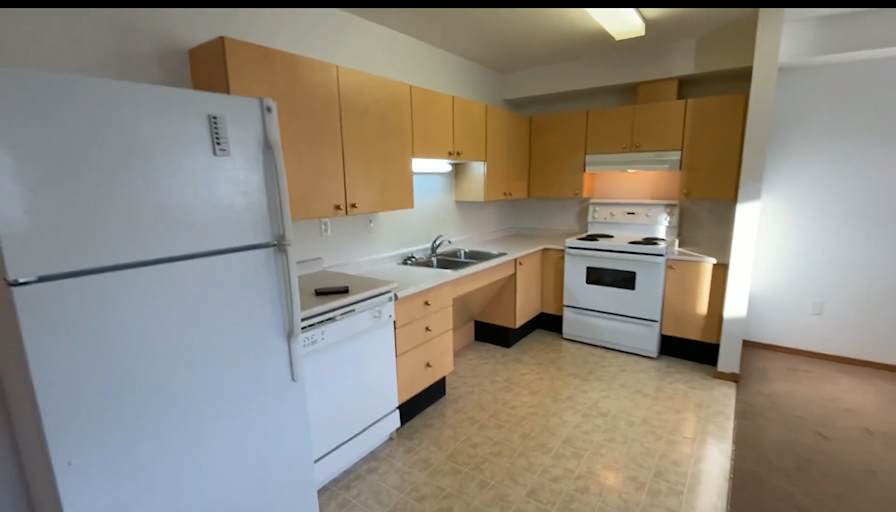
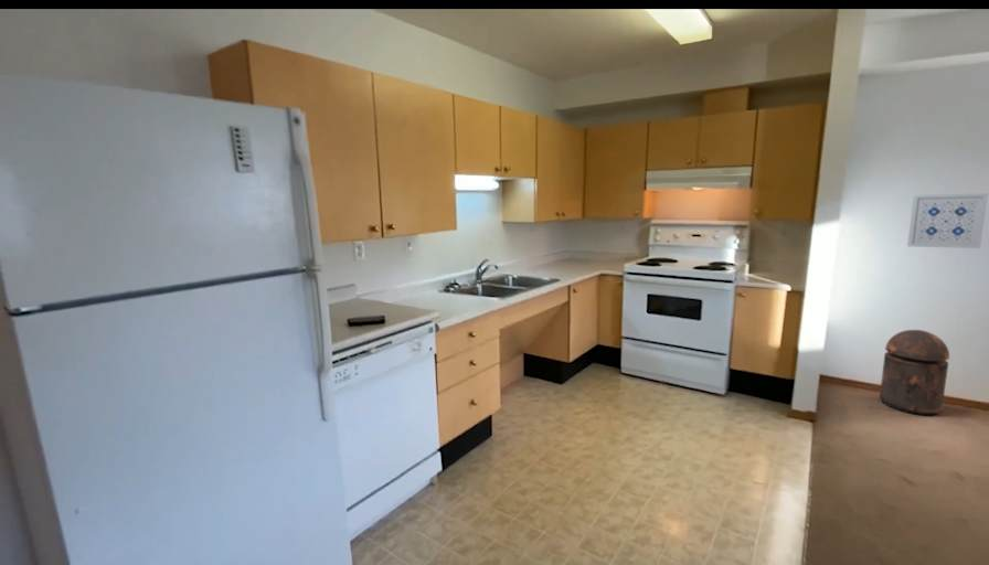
+ wall art (945, 221)
+ trash can (914, 369)
